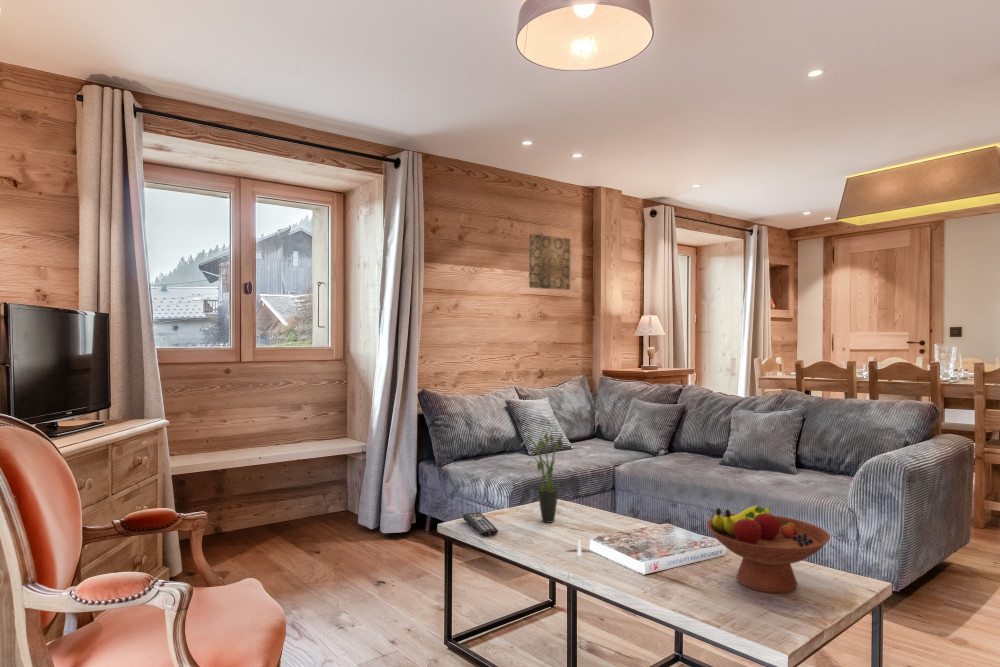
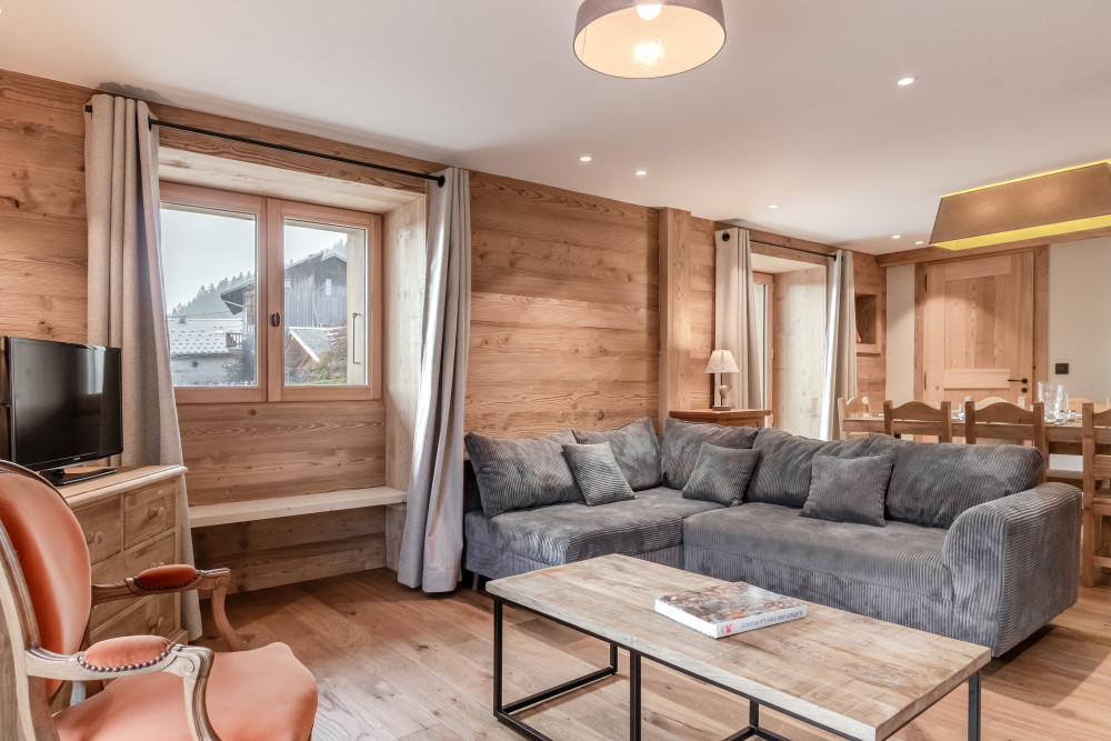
- wall art (550, 262)
- candle (578, 547)
- fruit bowl (766, 546)
- remote control (479, 523)
- potted plant (543, 475)
